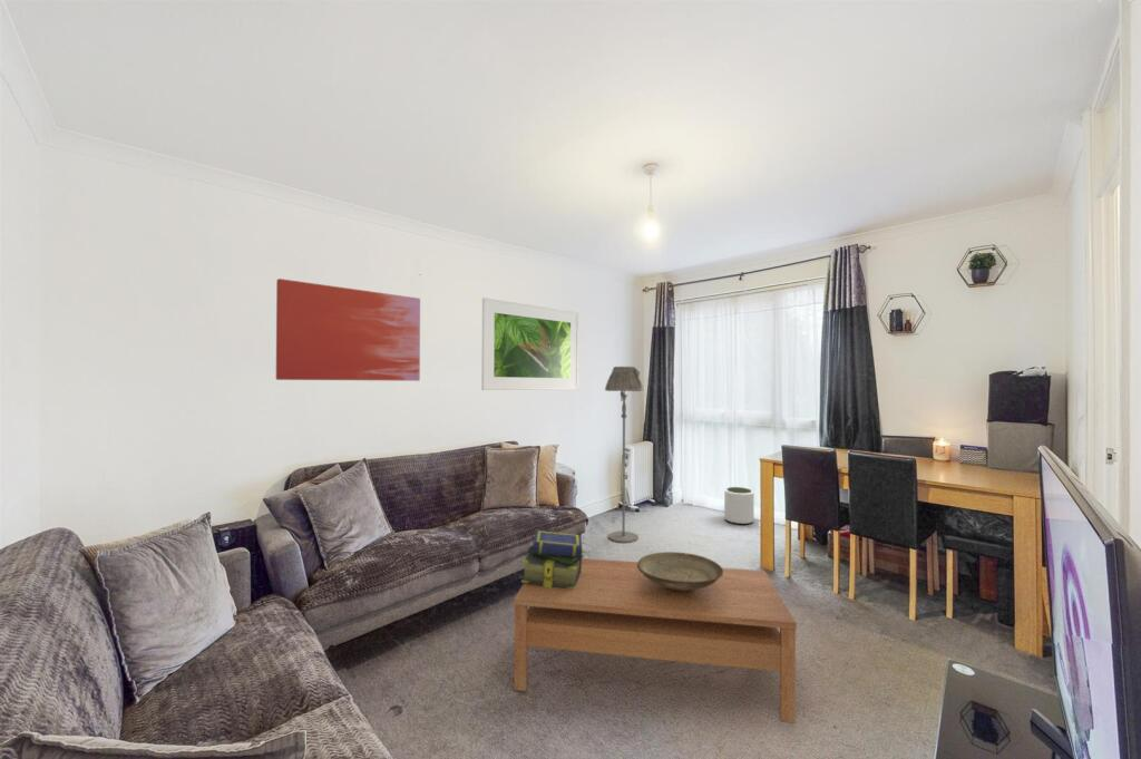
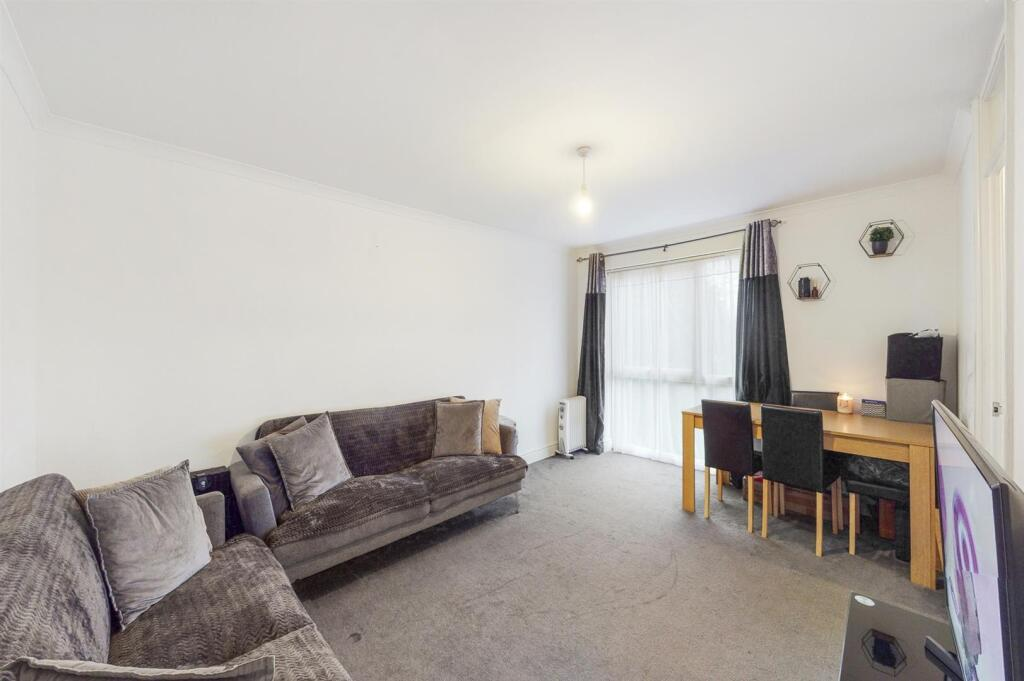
- decorative bowl (679, 575)
- wall art (354, 334)
- plant pot (739, 505)
- floor lamp (623, 451)
- coffee table (647, 625)
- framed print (534, 348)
- stack of books (555, 556)
